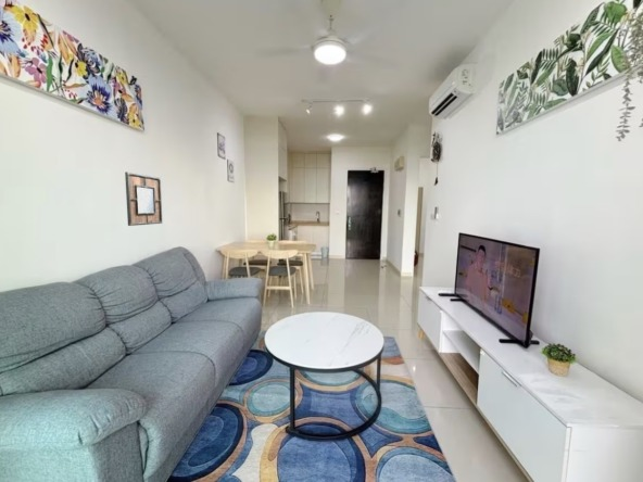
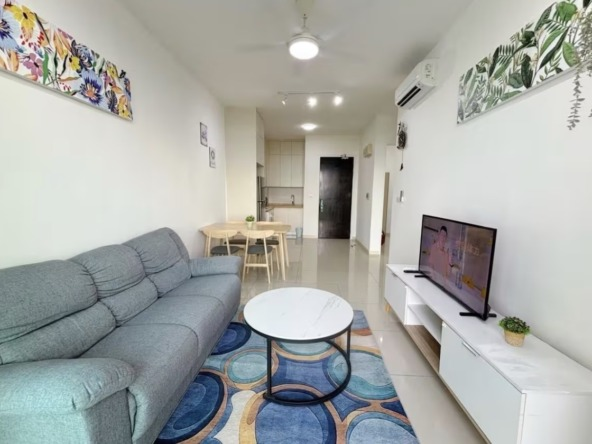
- home mirror (144, 200)
